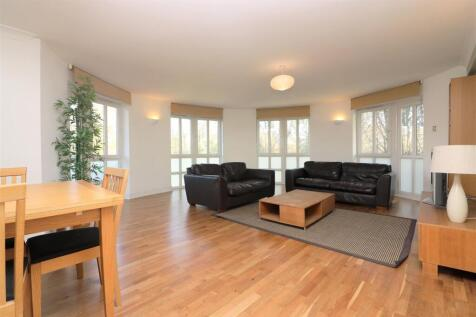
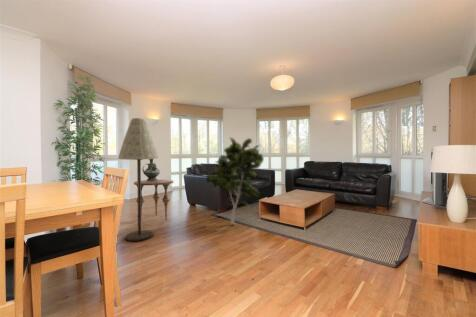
+ side table (154, 199)
+ decorative urn (151, 168)
+ floor lamp (139, 177)
+ indoor plant (234, 180)
